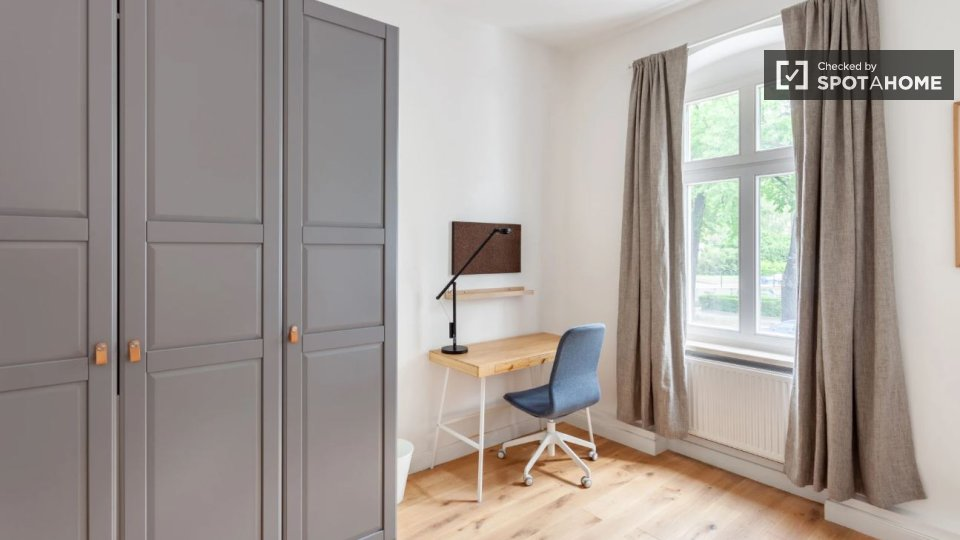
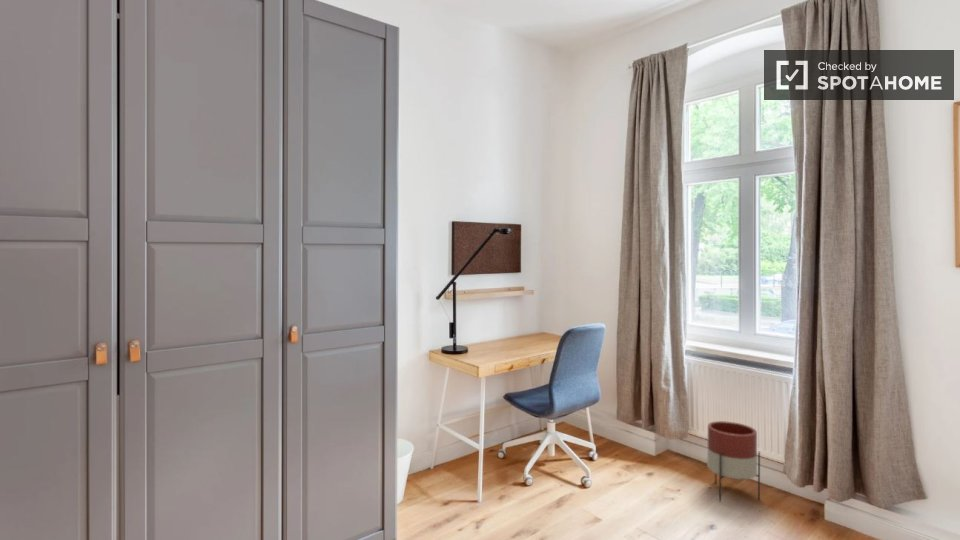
+ planter (730, 461)
